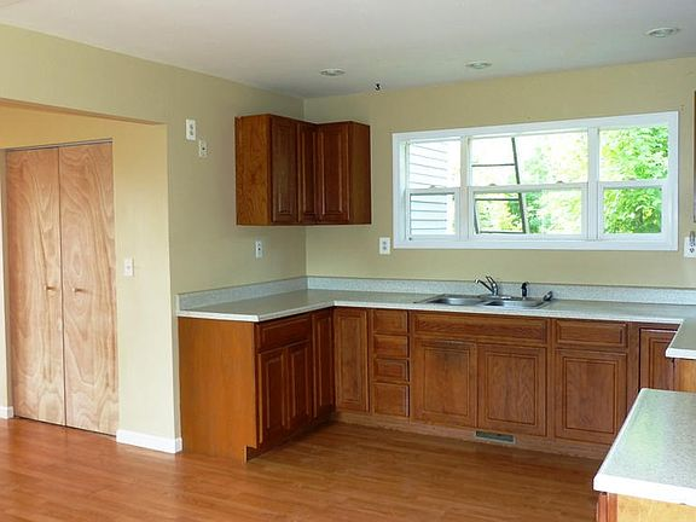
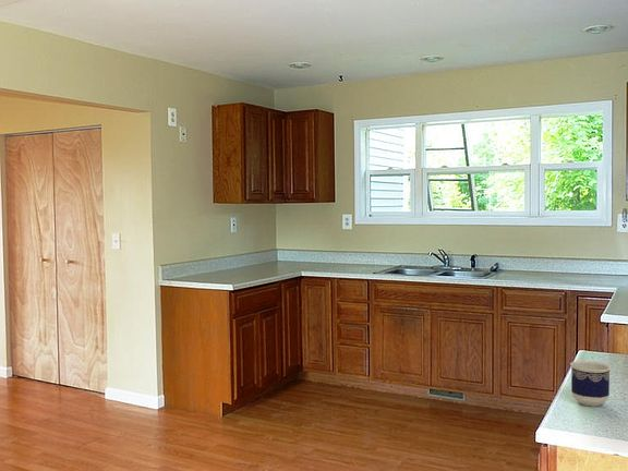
+ cup (590, 383)
